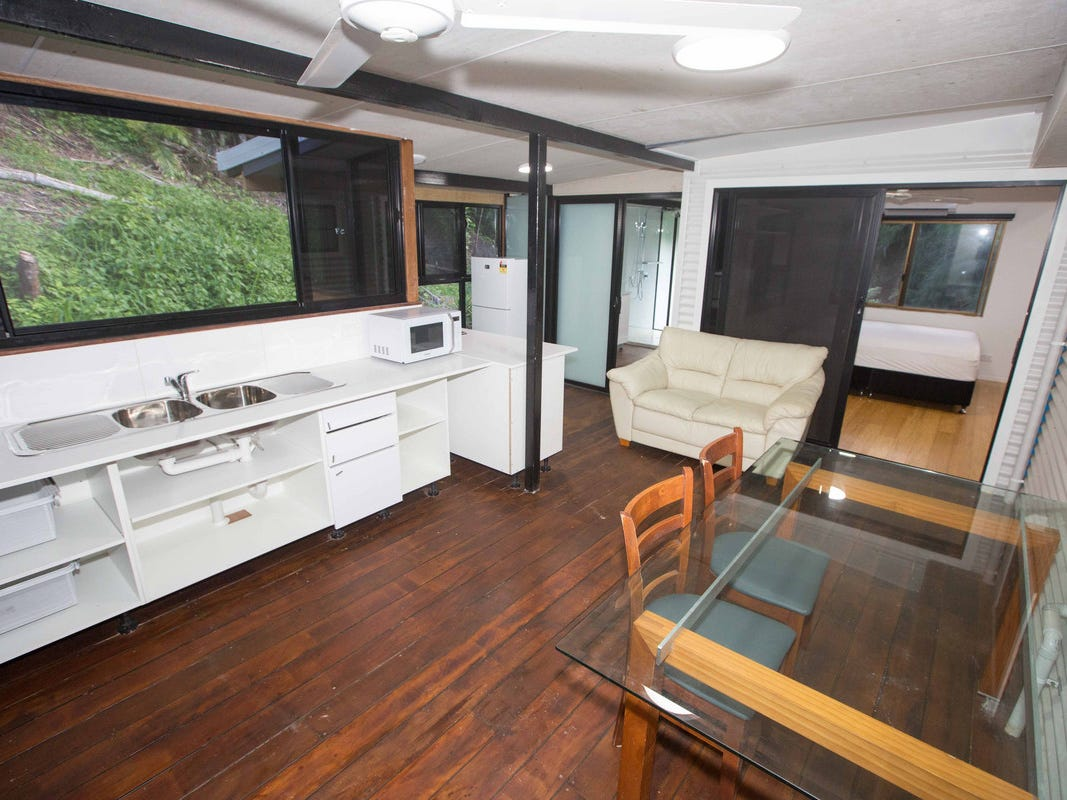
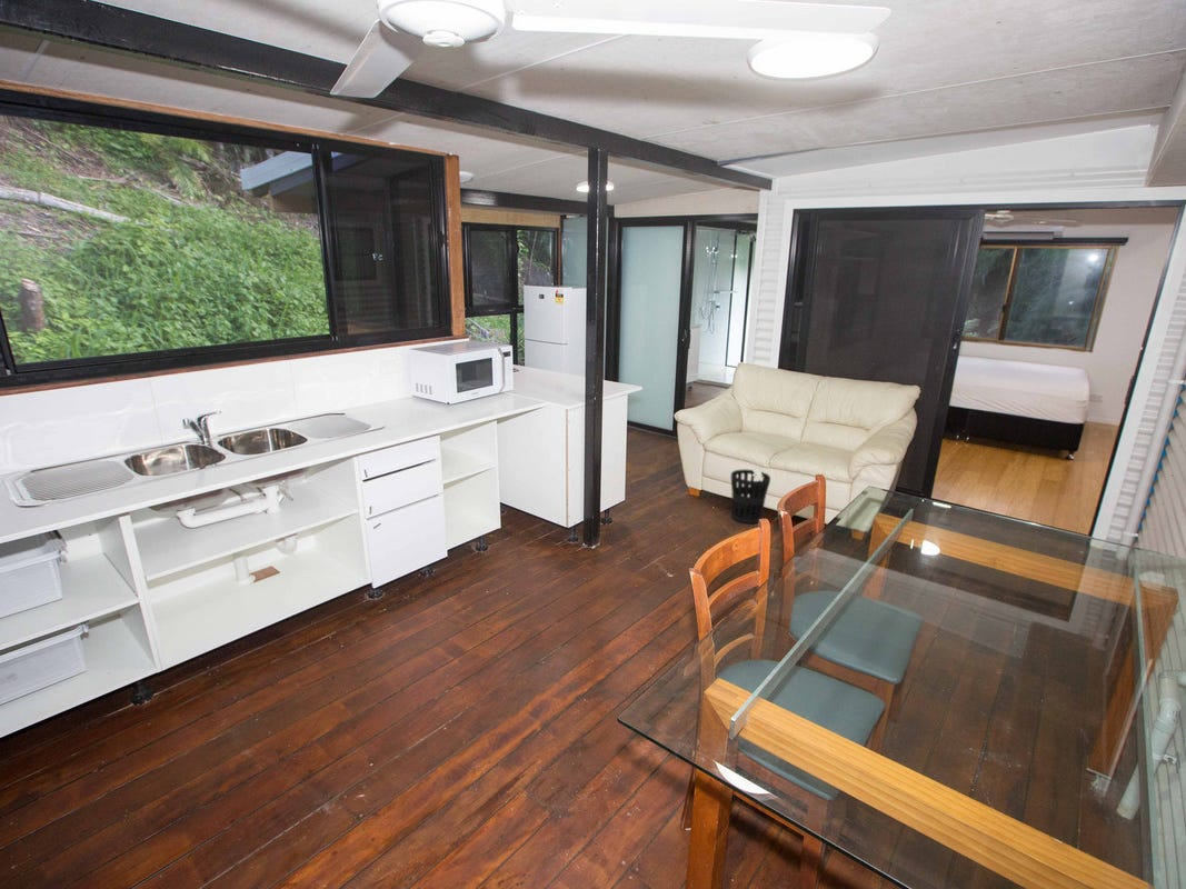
+ wastebasket (748, 497)
